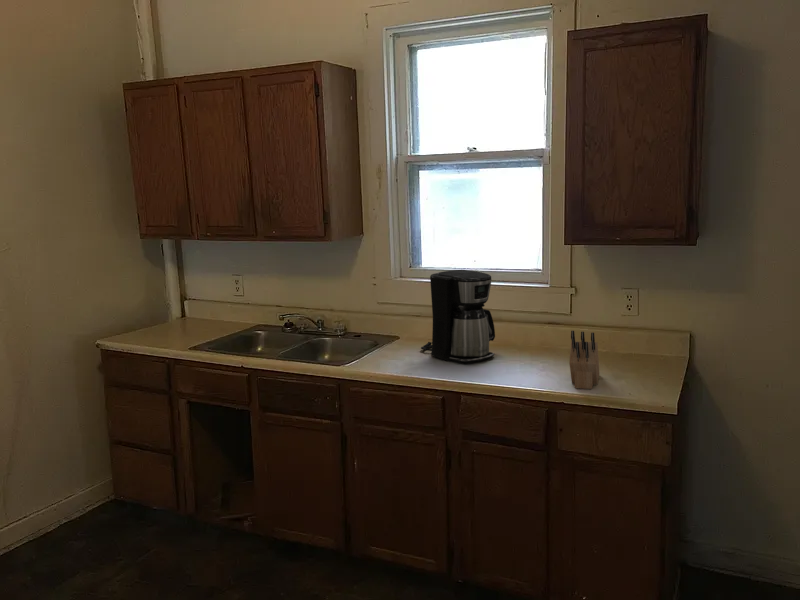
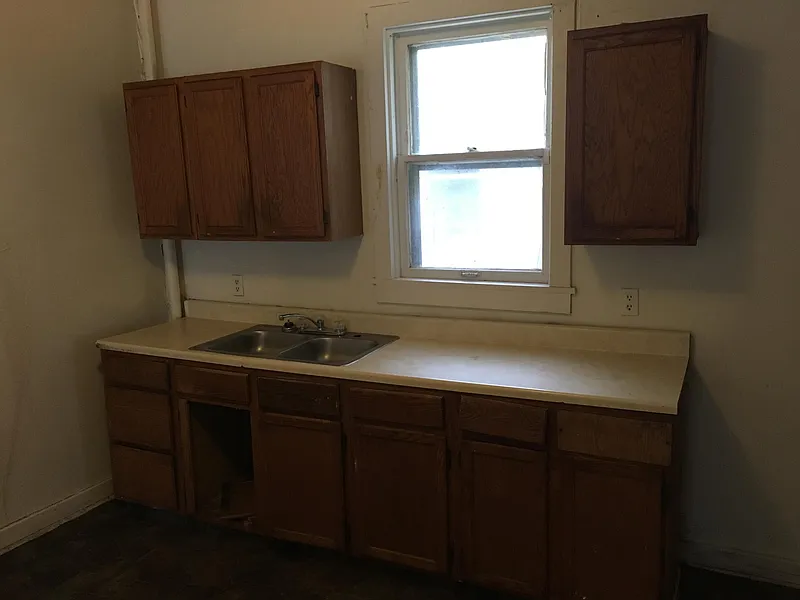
- coffee maker (460, 312)
- knife block (584, 354)
